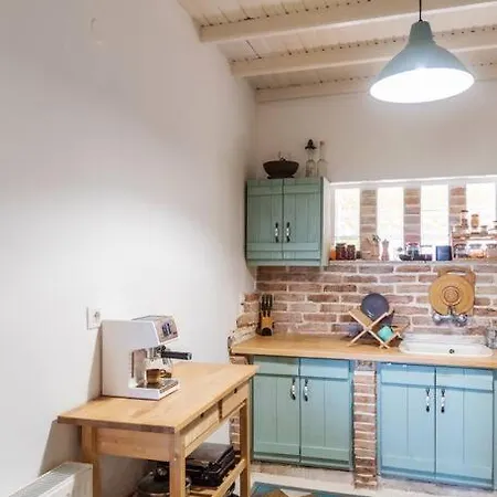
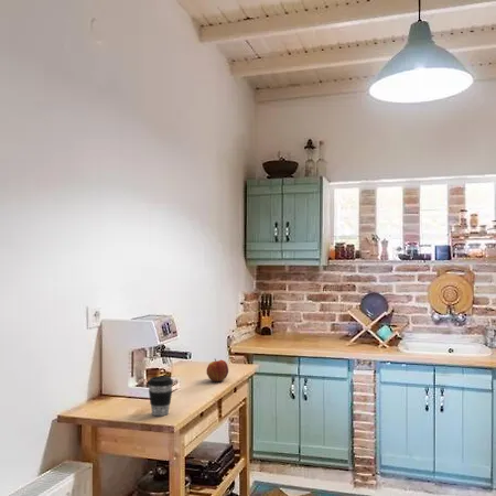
+ apple (217, 369)
+ coffee cup (160, 396)
